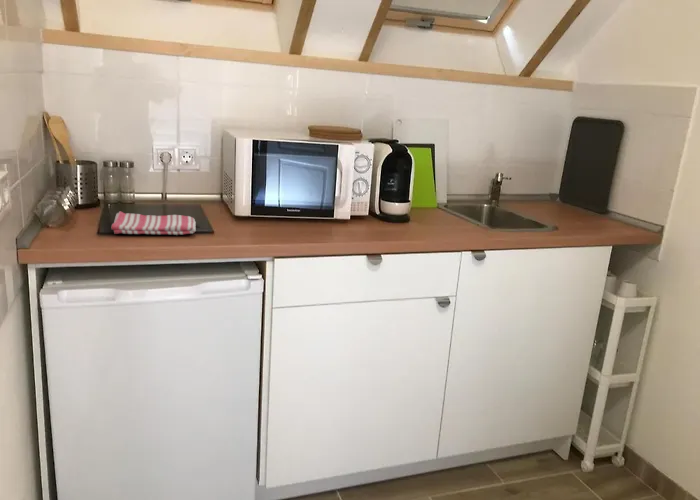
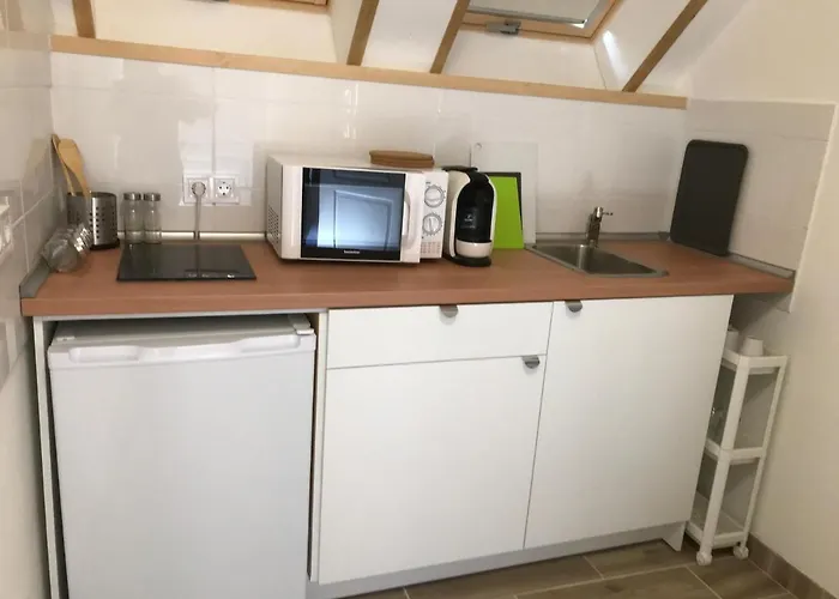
- dish towel (155, 223)
